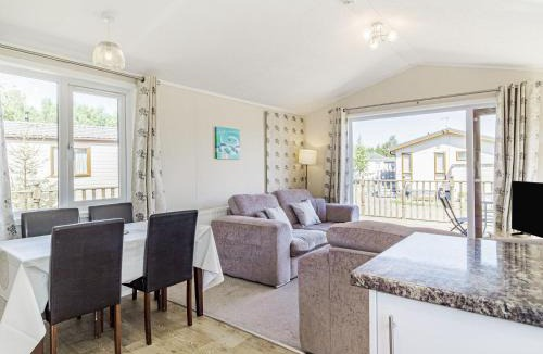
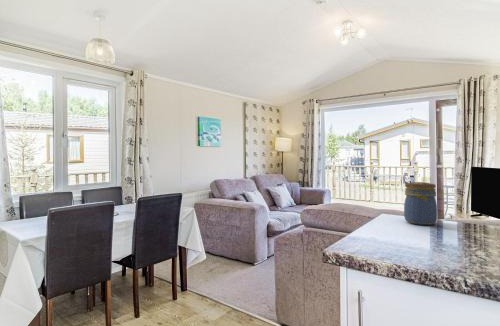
+ jar (420, 202)
